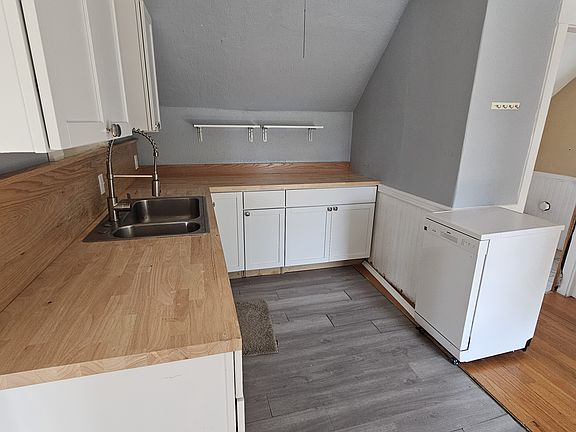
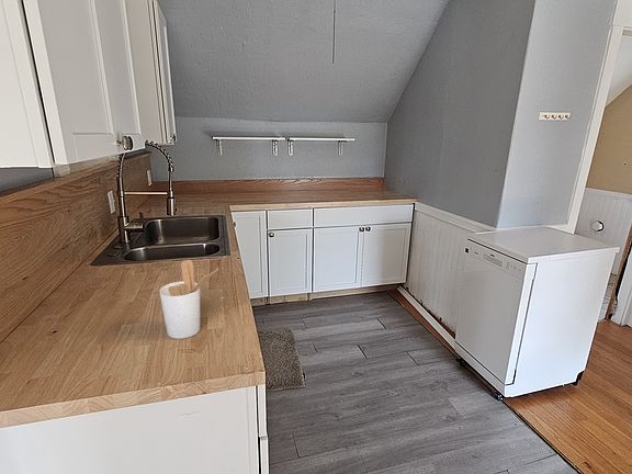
+ utensil holder (191, 300)
